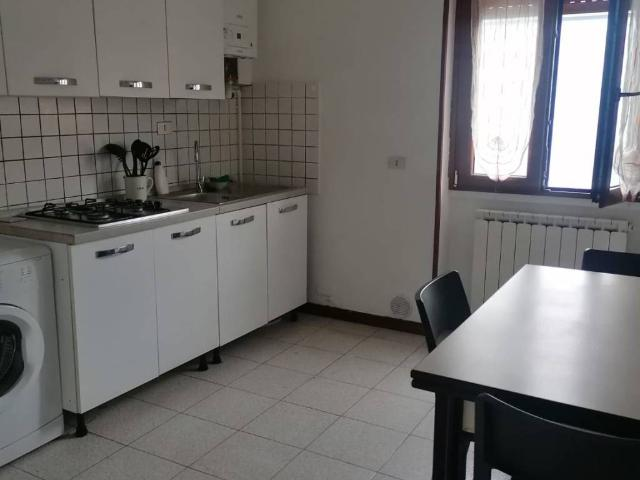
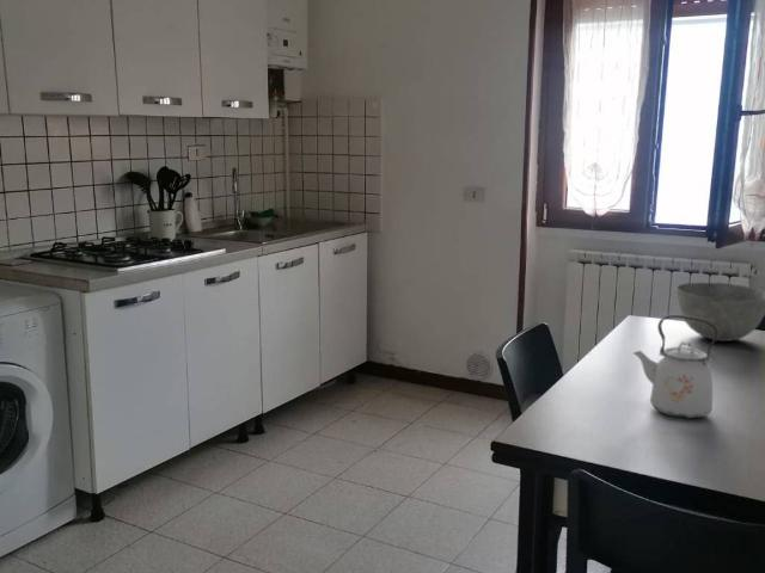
+ bowl (720, 314)
+ kettle (672, 362)
